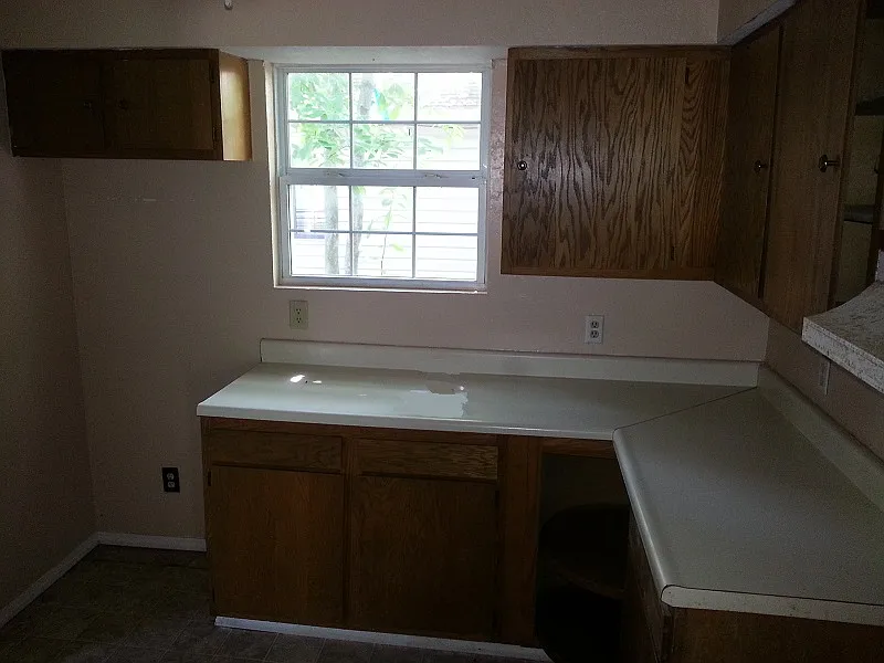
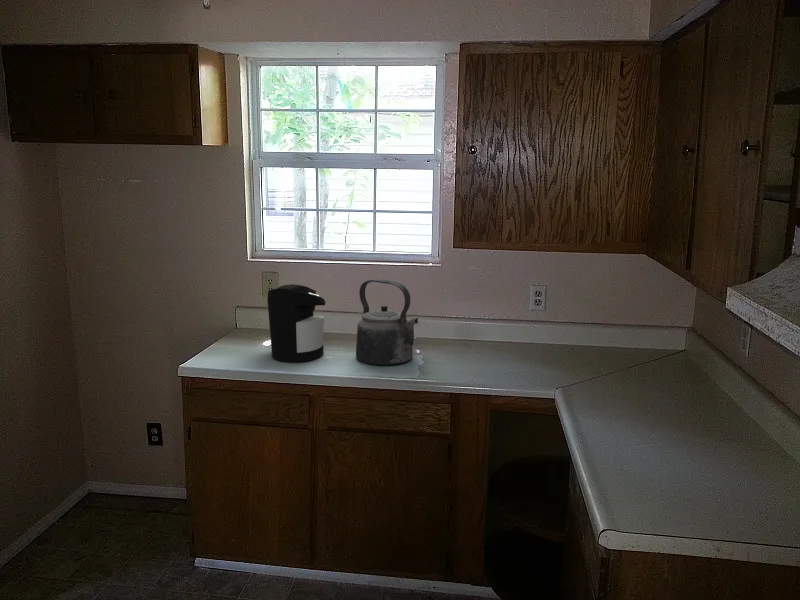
+ coffee maker (298, 318)
+ kettle (388, 320)
